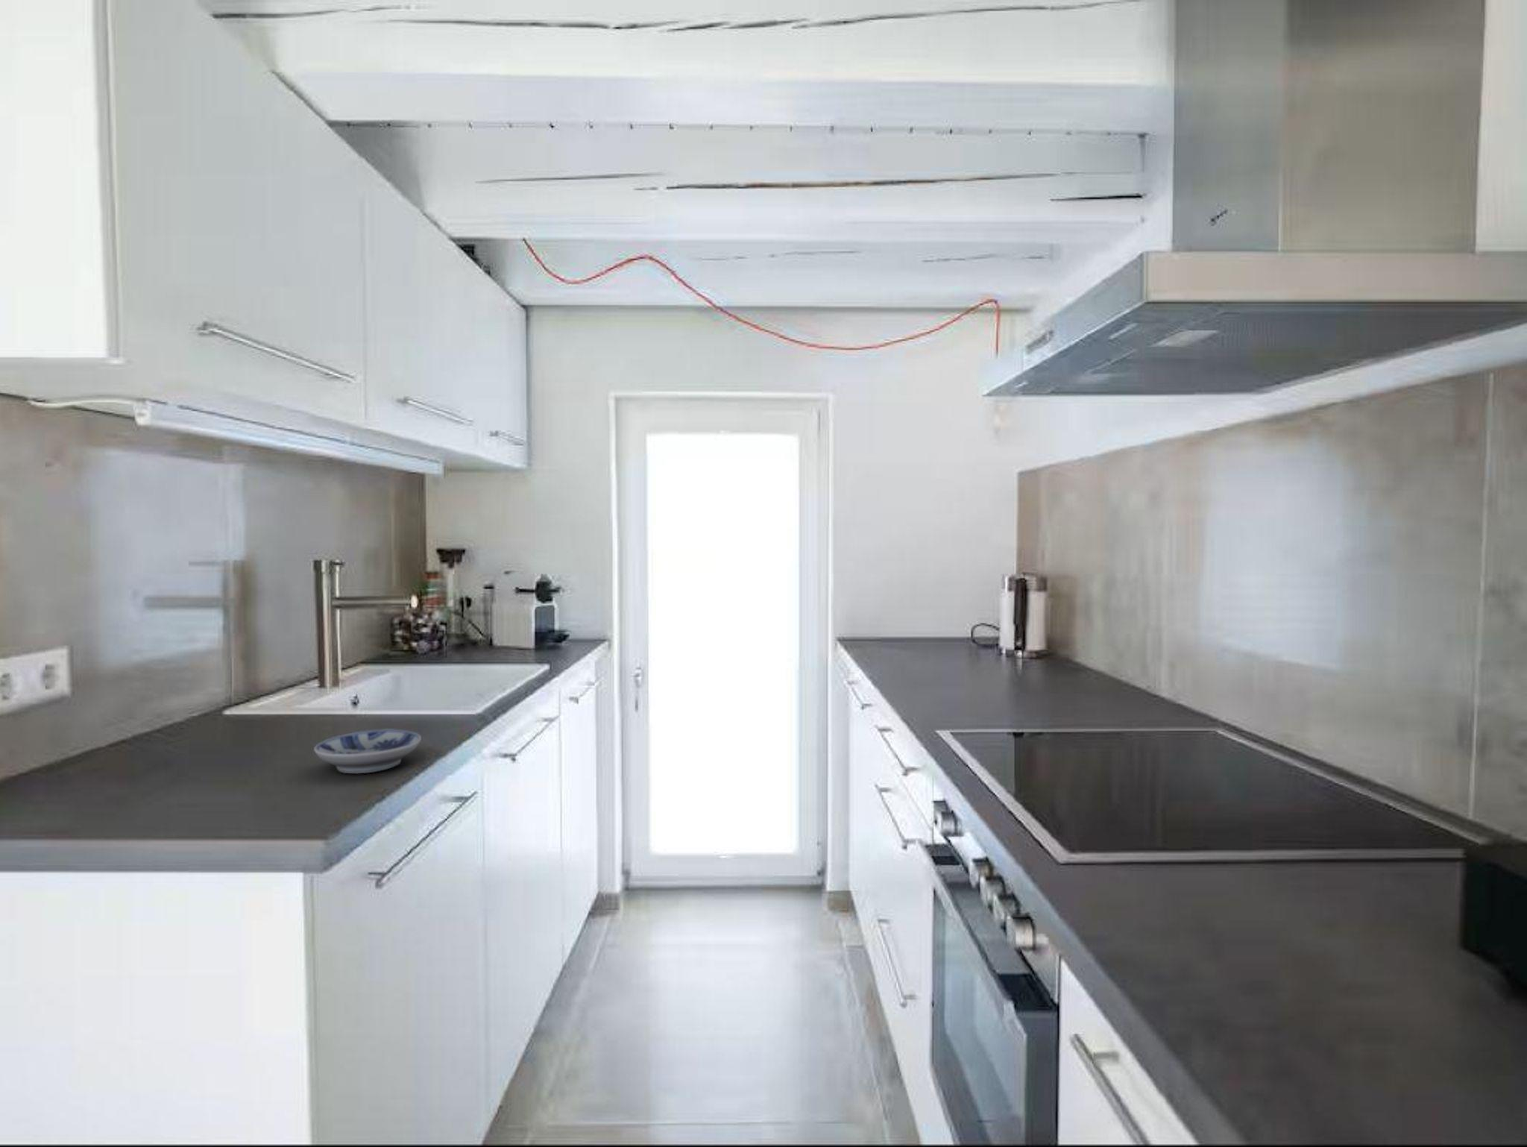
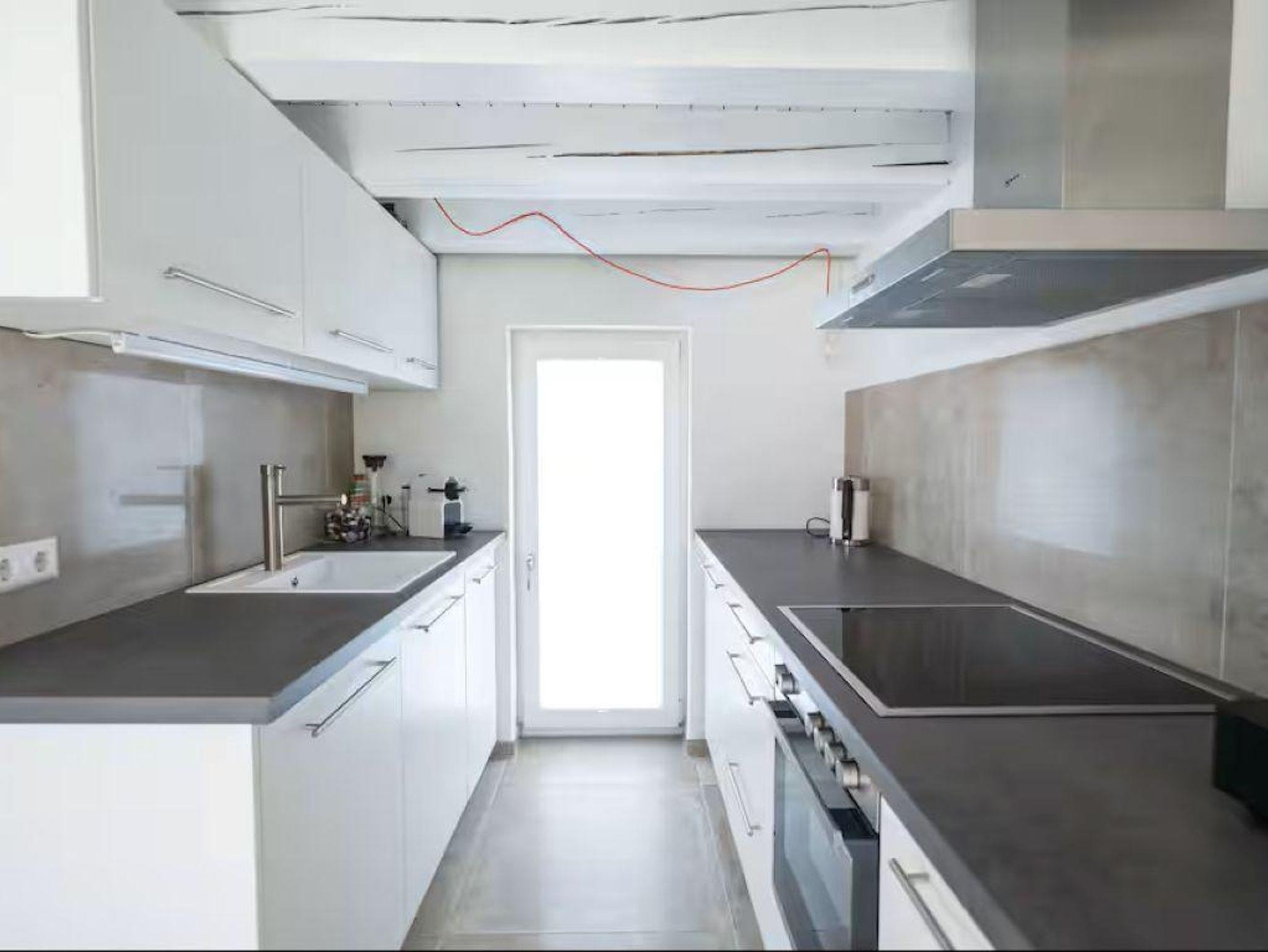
- bowl (369, 753)
